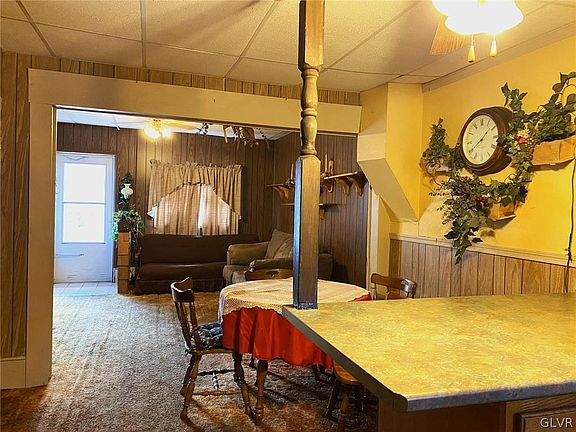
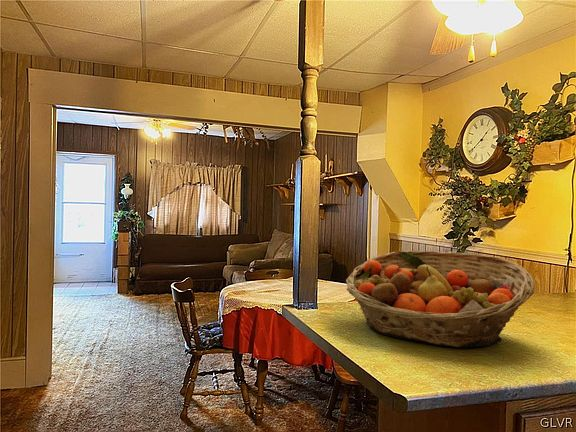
+ fruit basket (432, 292)
